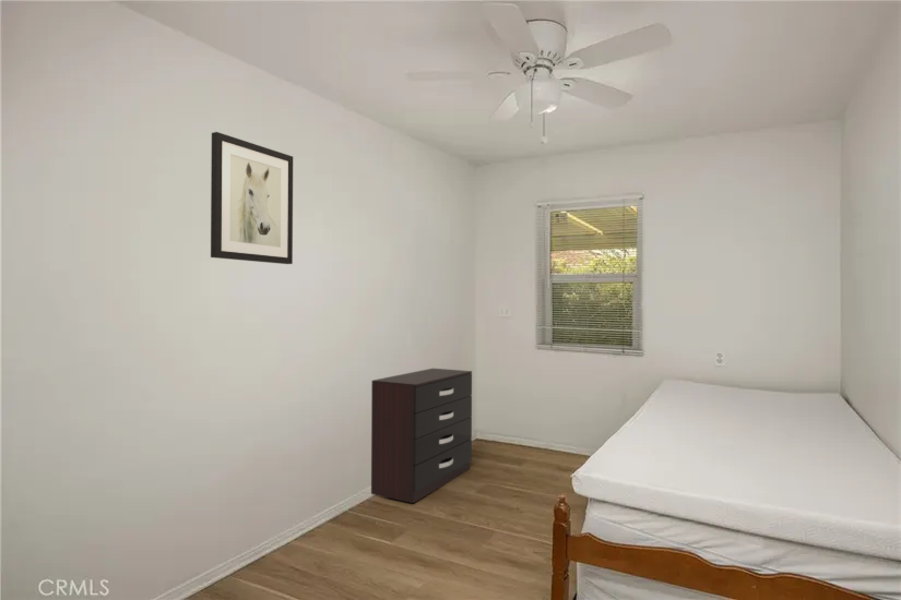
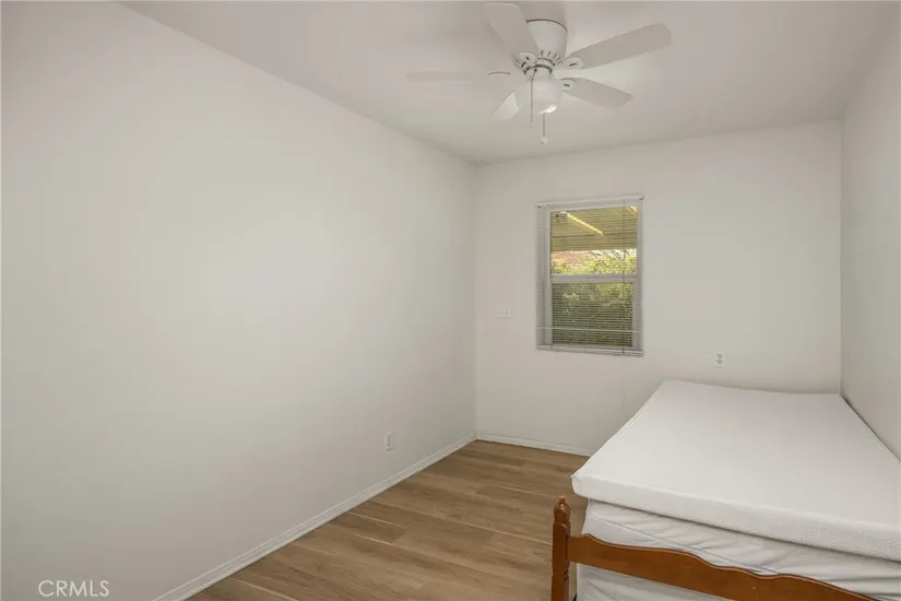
- wall art (254, 203)
- dresser (426, 428)
